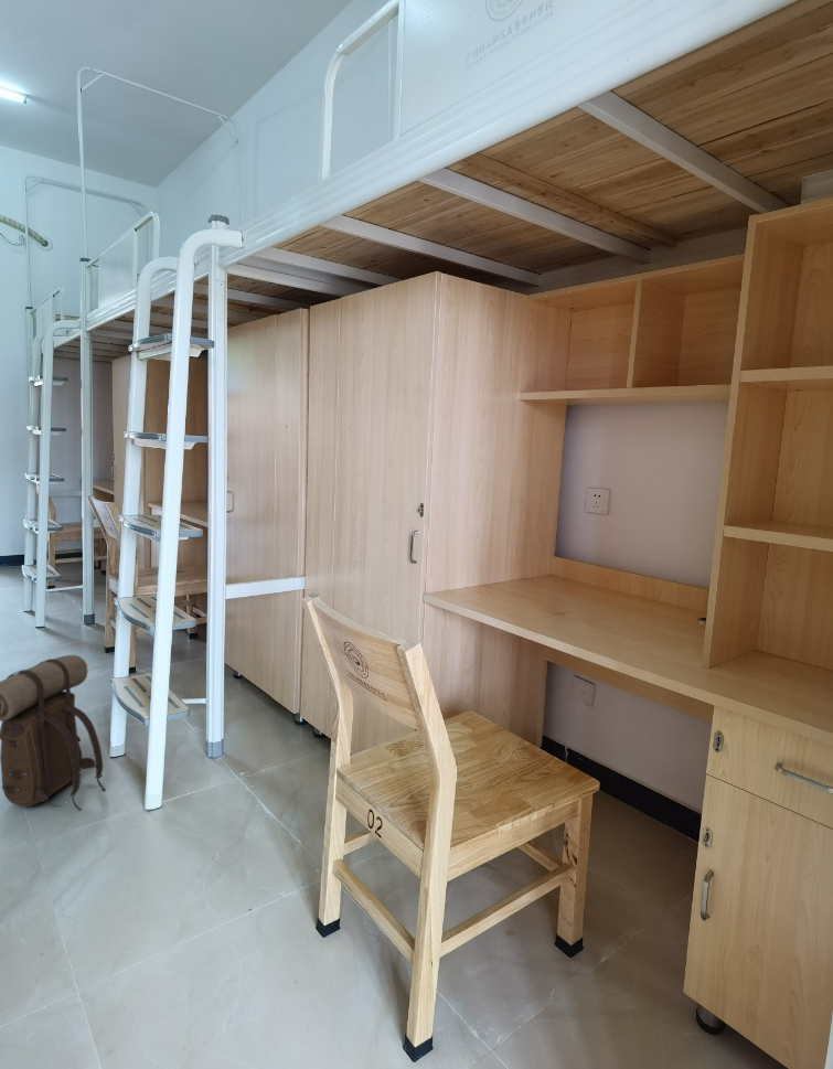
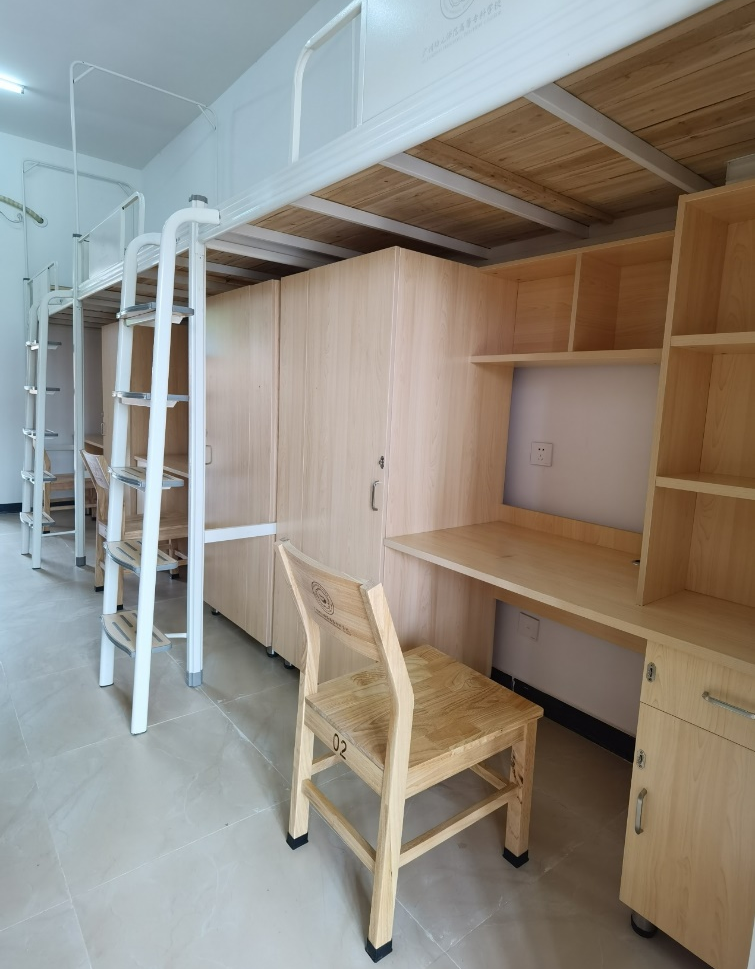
- backpack (55, 731)
